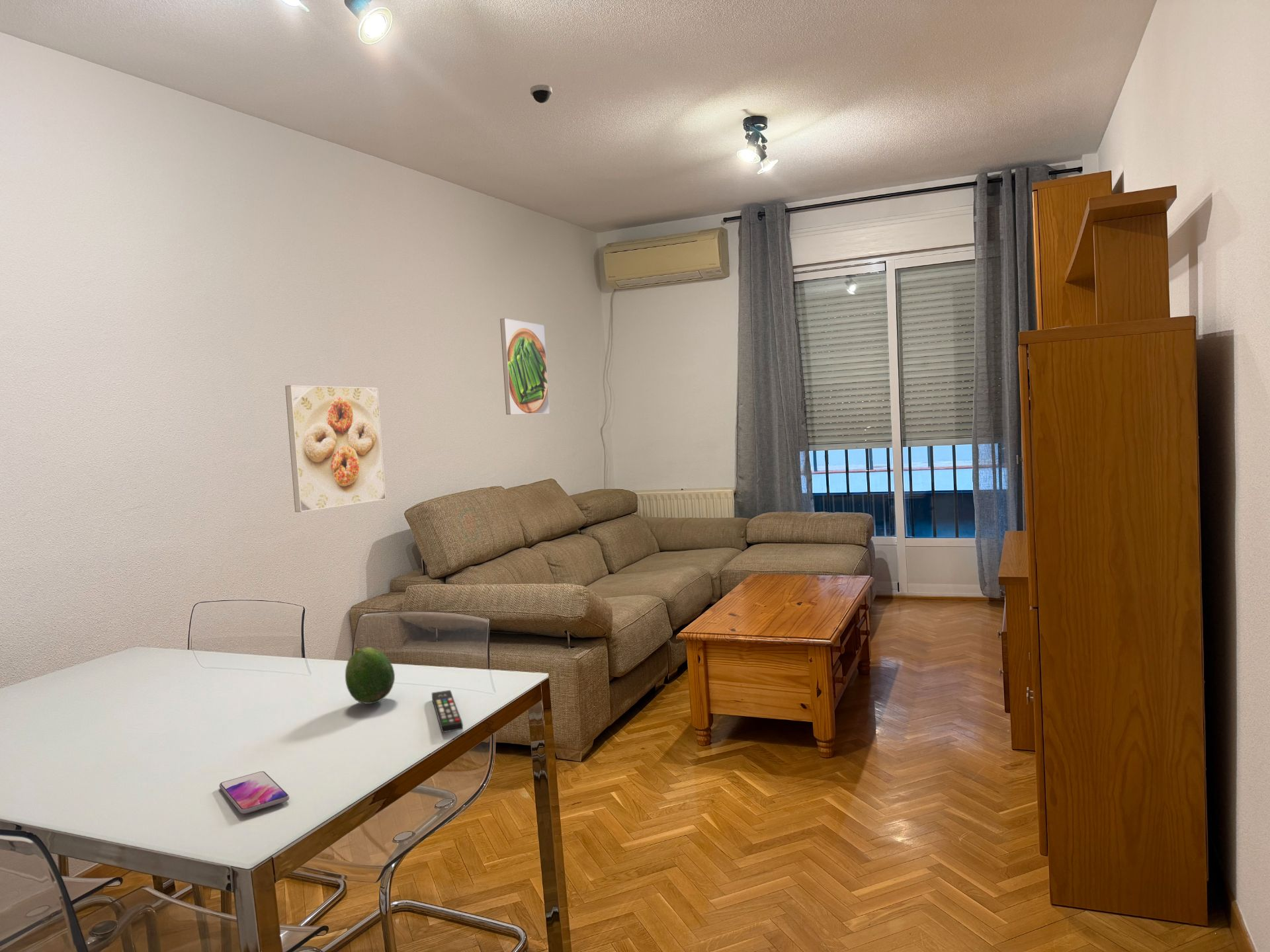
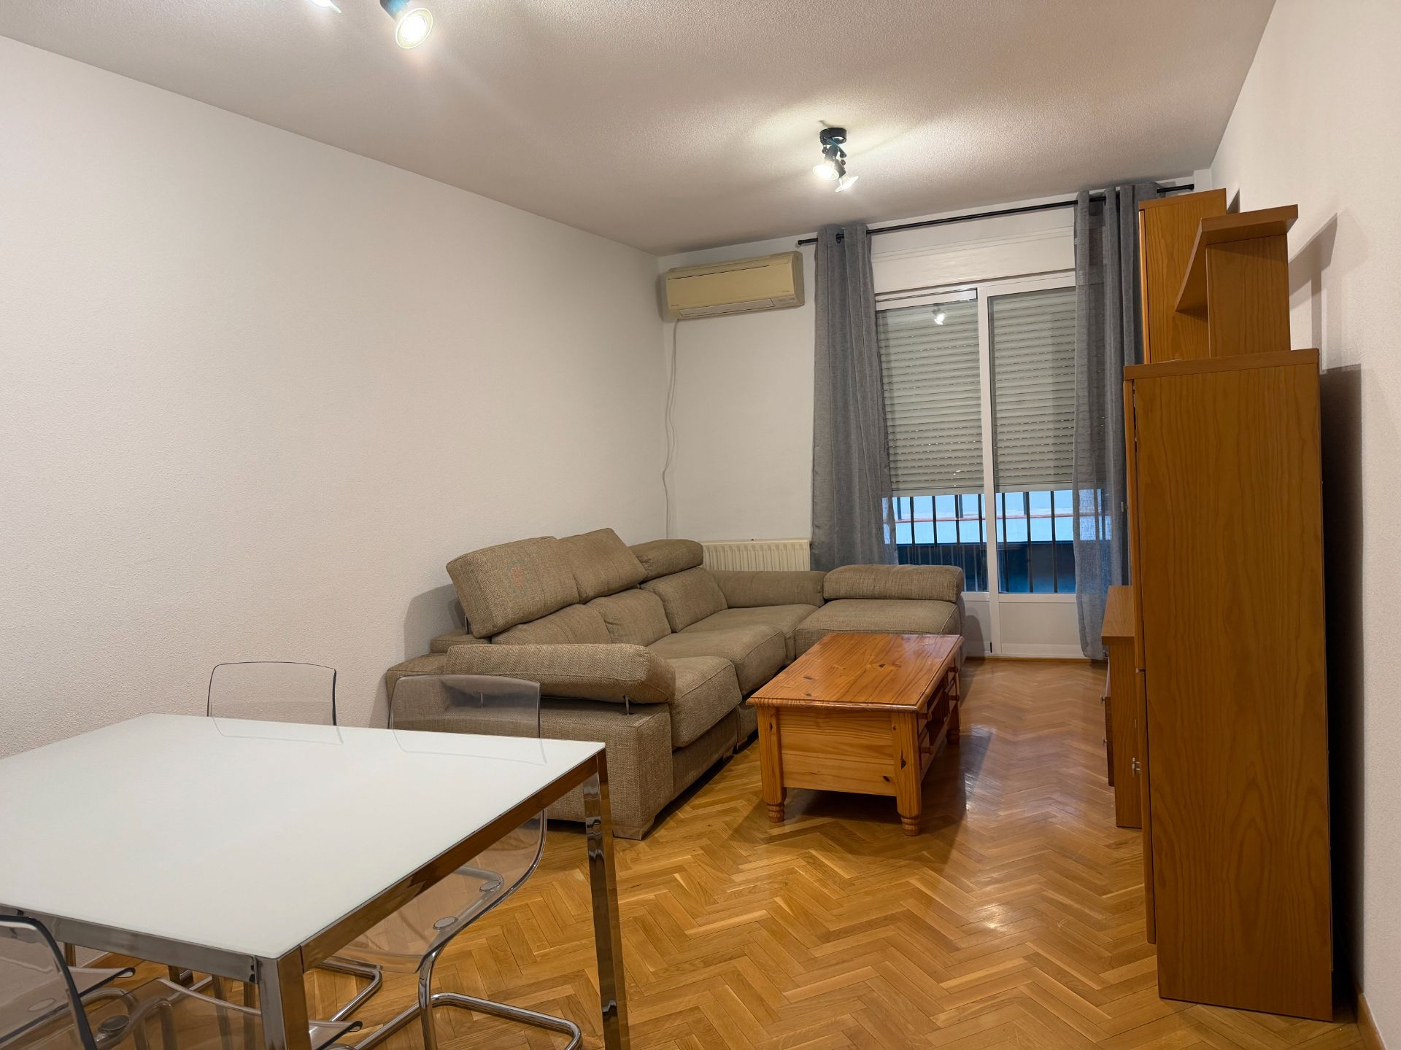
- remote control (446, 709)
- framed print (339, 446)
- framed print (526, 368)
- dome security camera (541, 95)
- fruit (370, 674)
- smartphone (253, 791)
